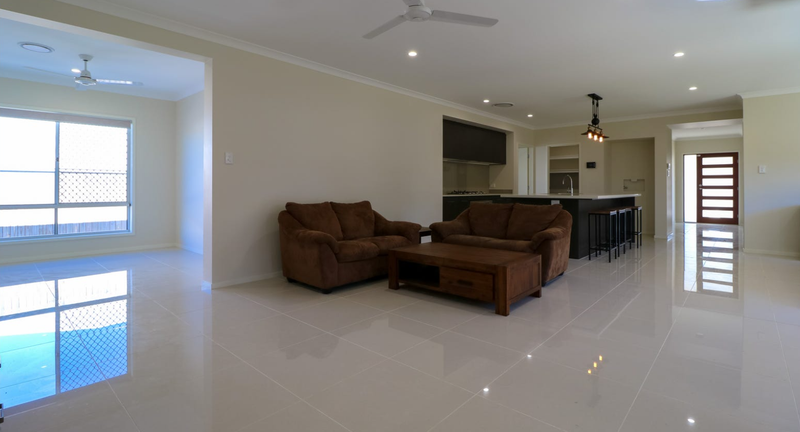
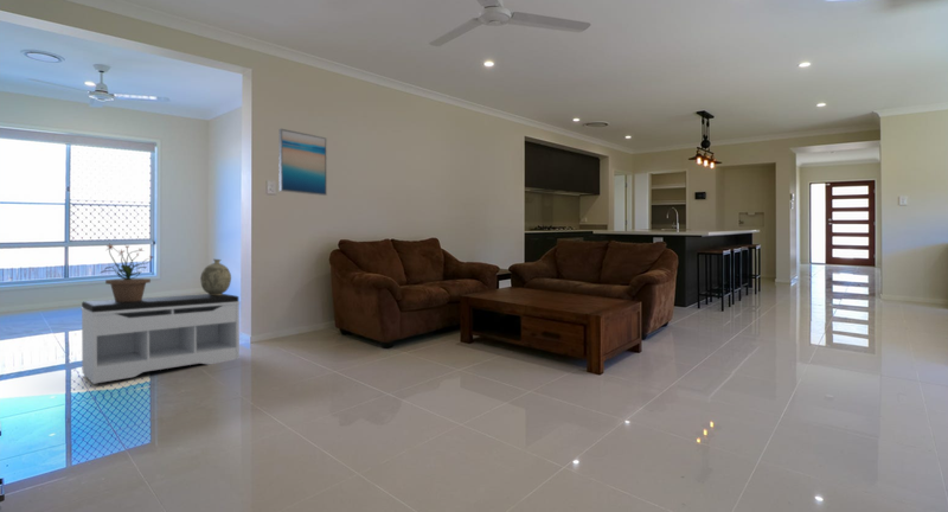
+ potted plant (124, 271)
+ decorative vase (214, 276)
+ bench (165, 332)
+ wall art (303, 162)
